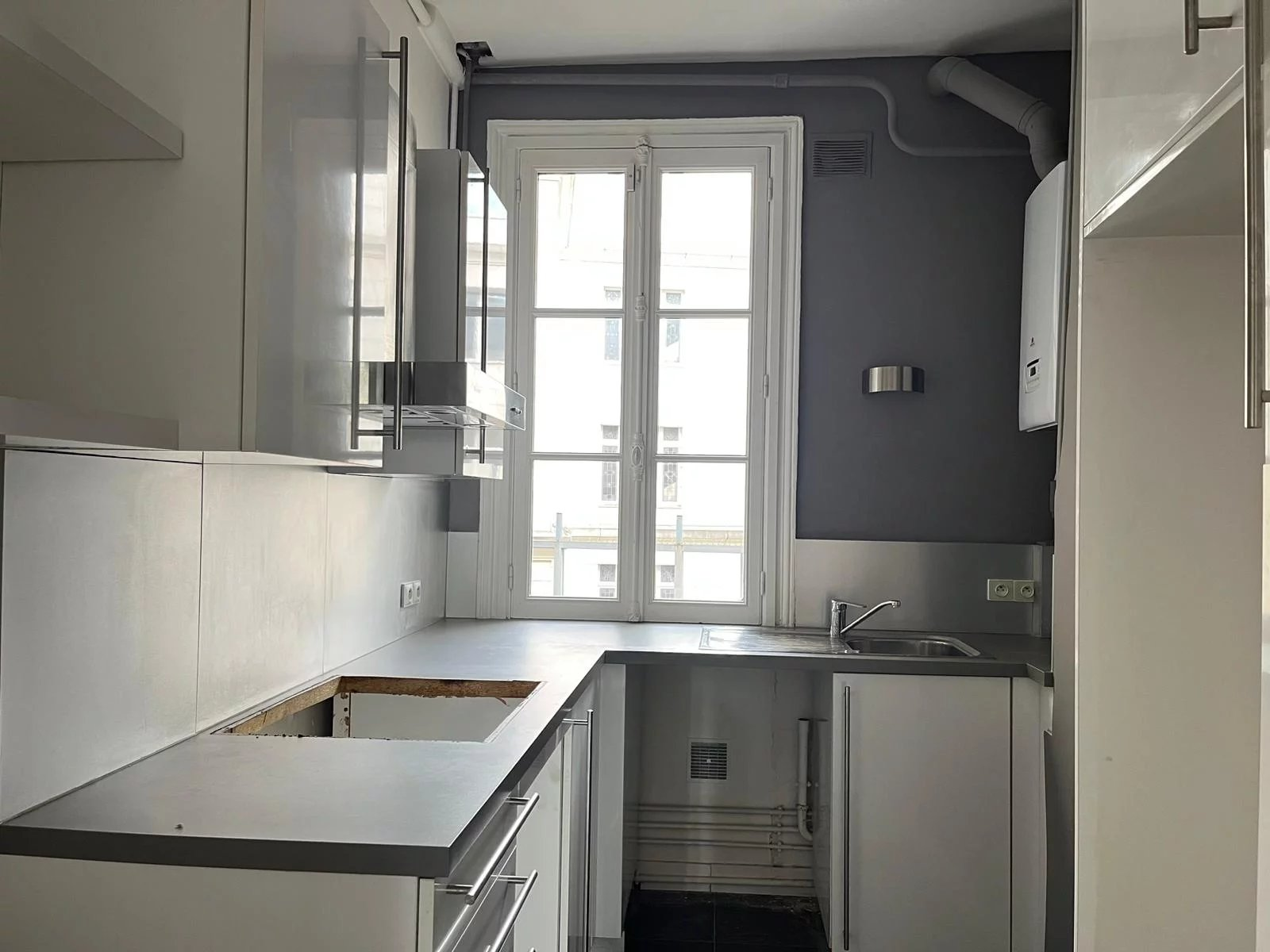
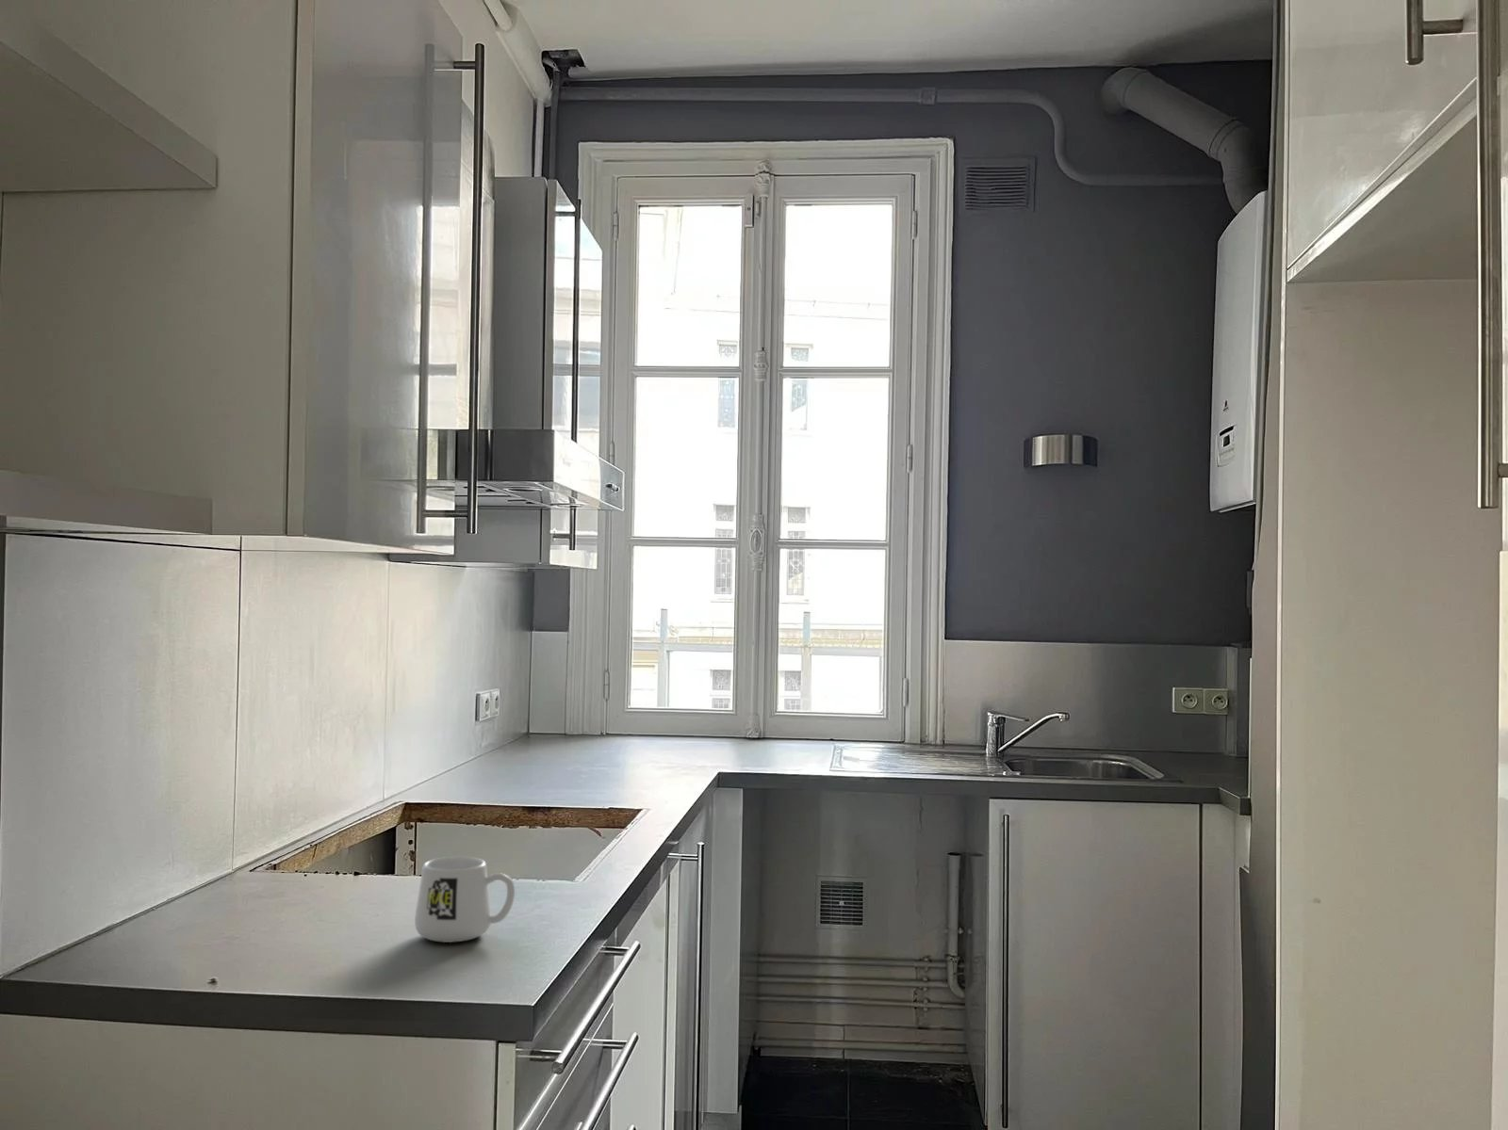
+ mug (465, 900)
